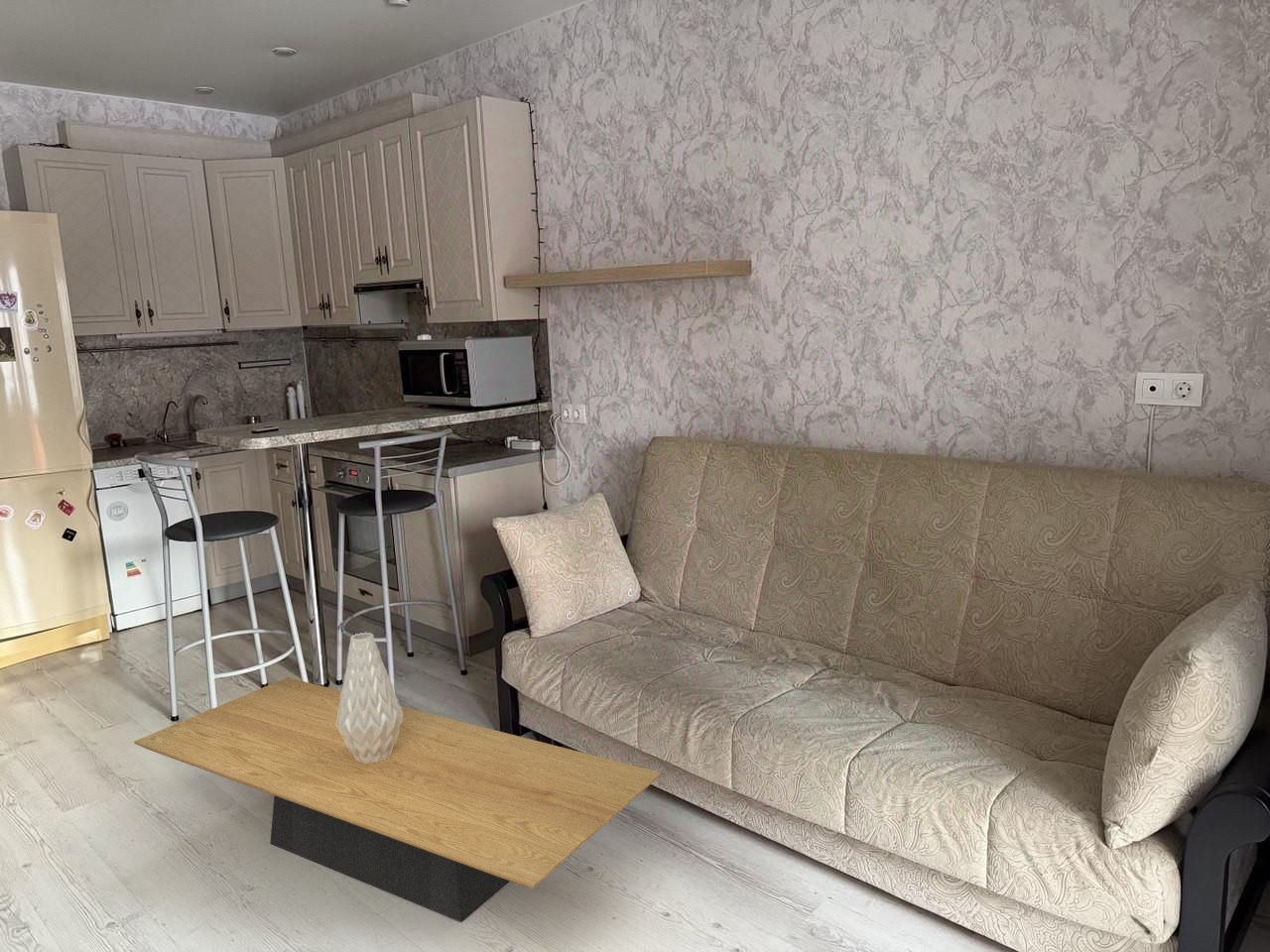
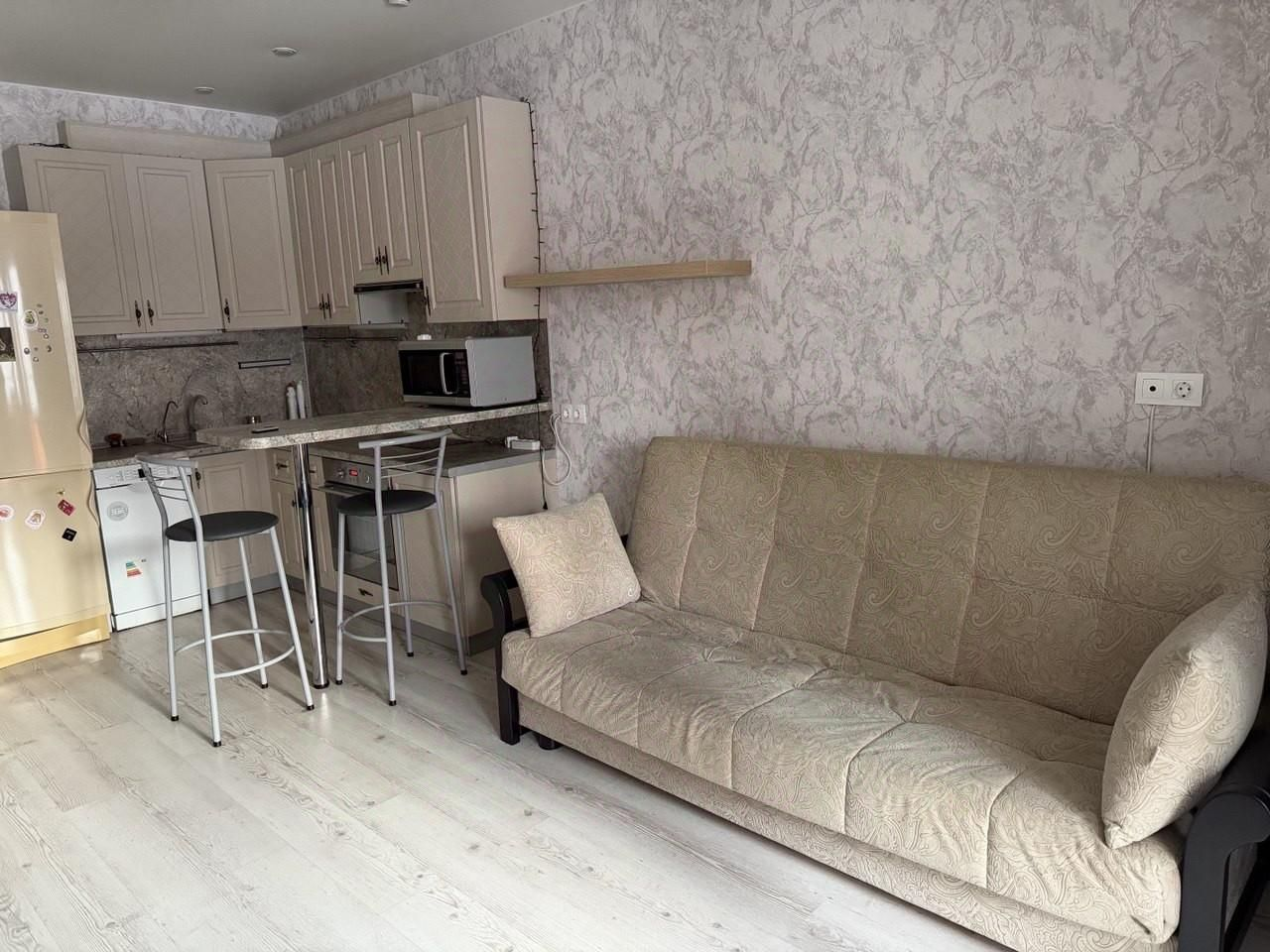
- vase (368, 695)
- coffee table (385, 806)
